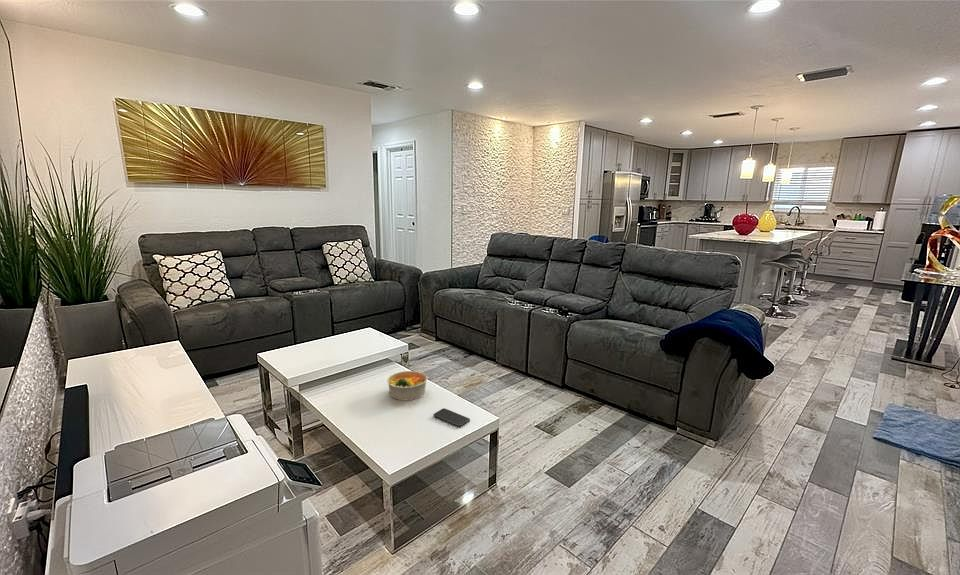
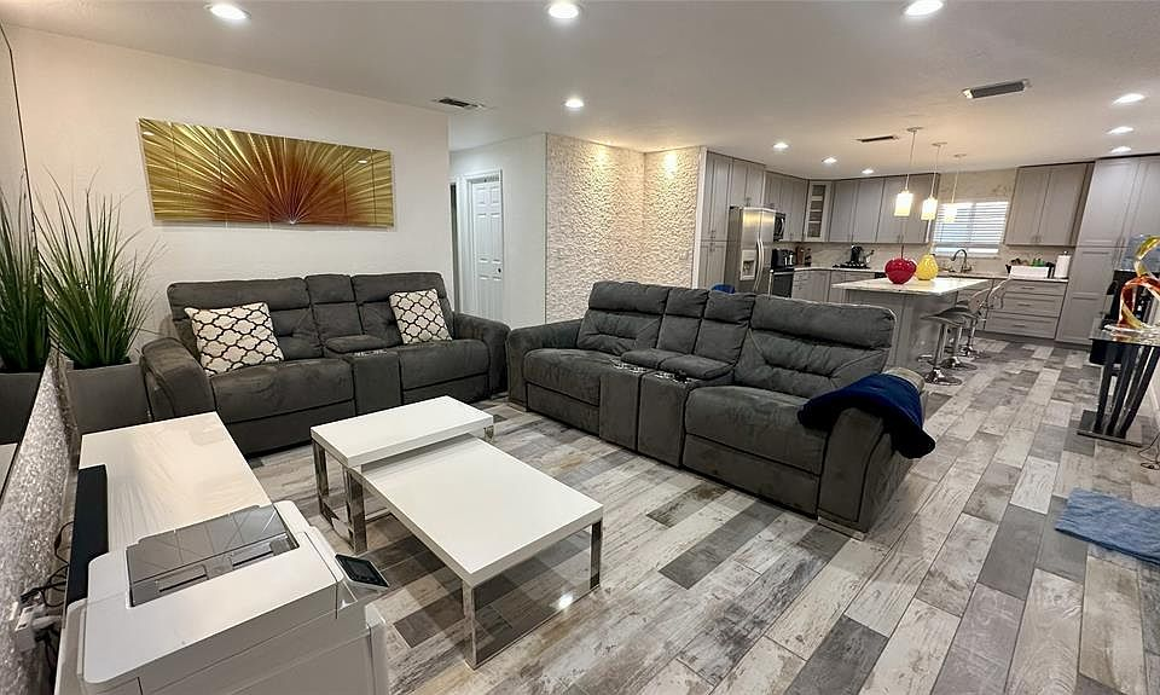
- bowl (407, 384)
- smartphone (451, 417)
